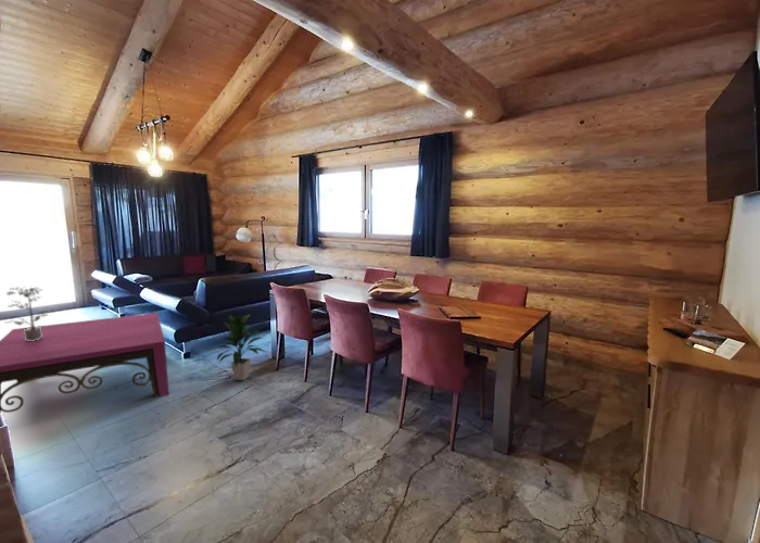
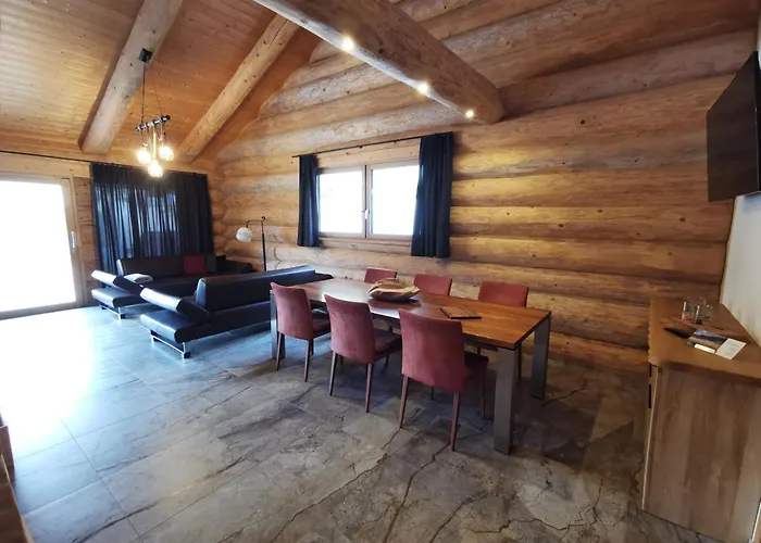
- potted plant (26, 308)
- coffee table (88, 361)
- indoor plant (239, 345)
